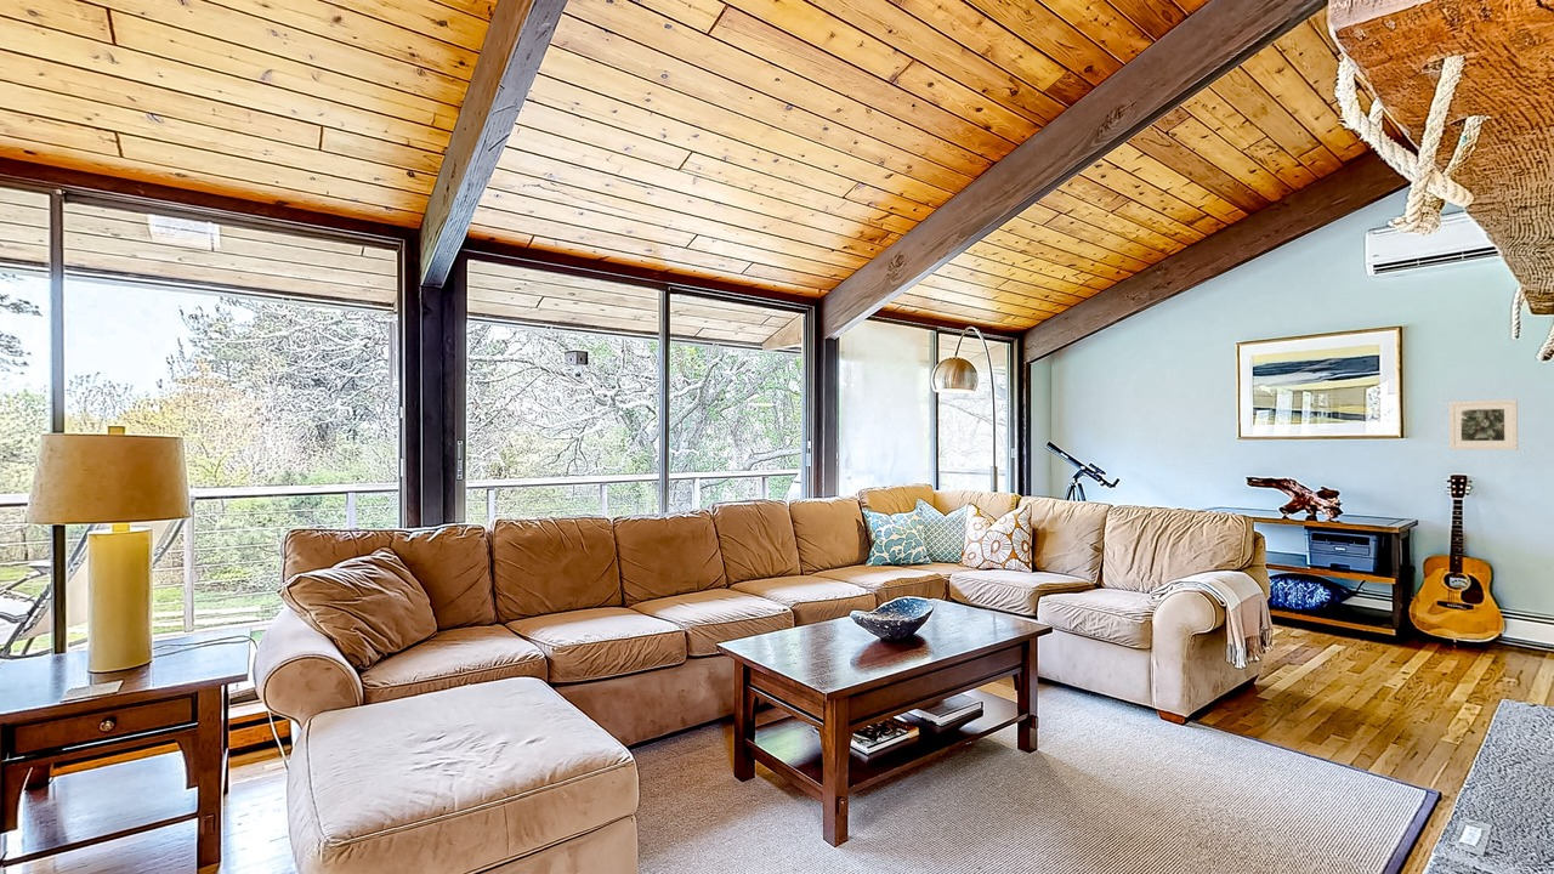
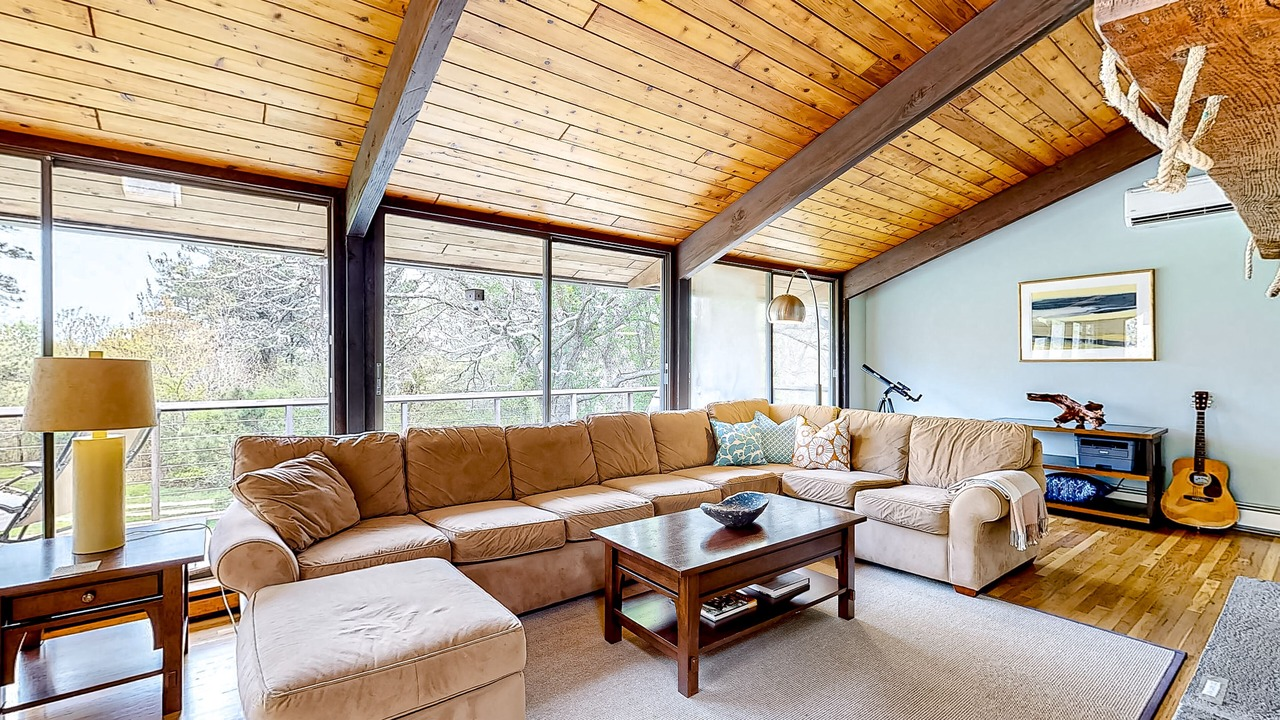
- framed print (1482, 425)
